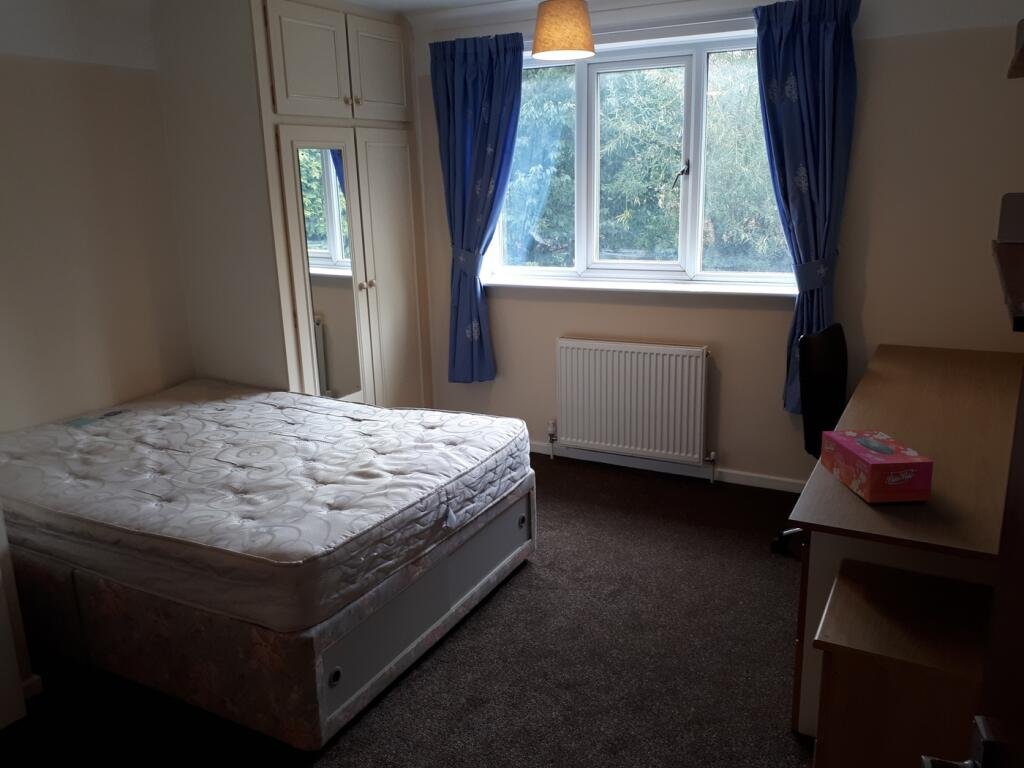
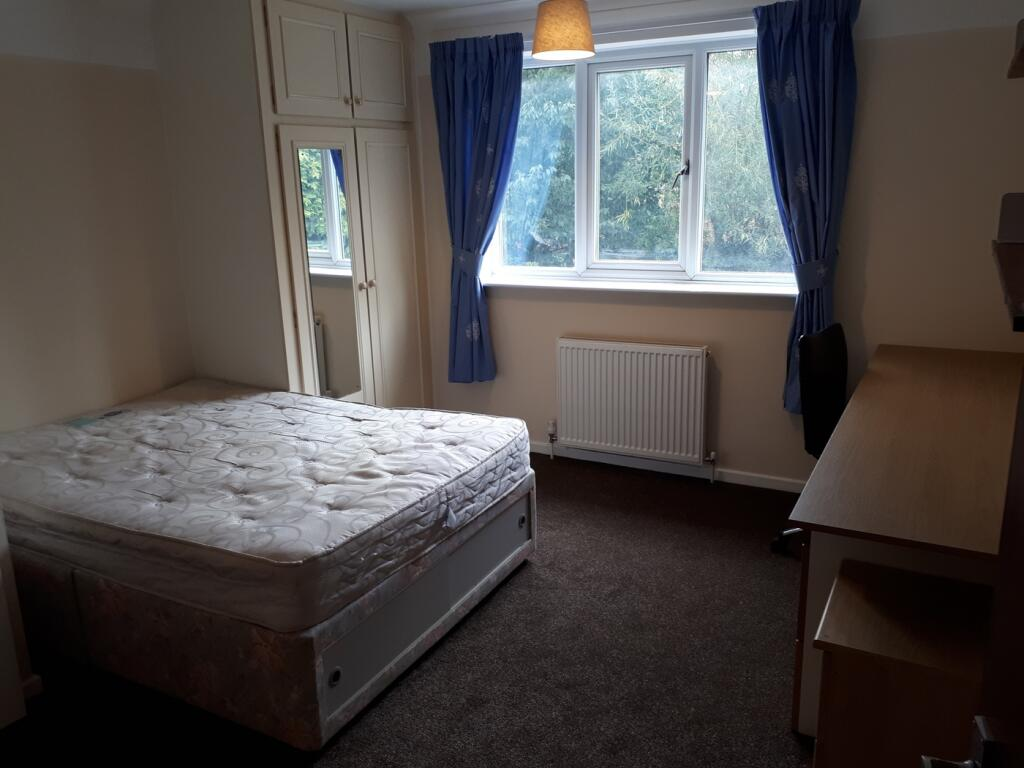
- tissue box (872, 463)
